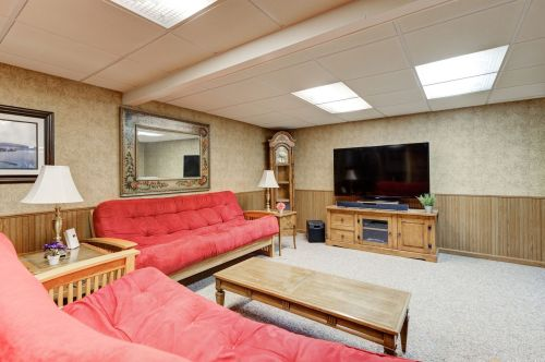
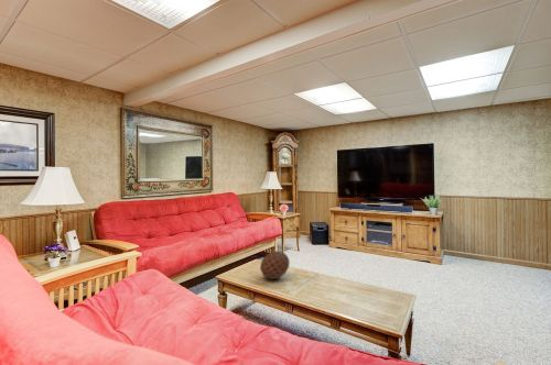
+ decorative ball (274, 265)
